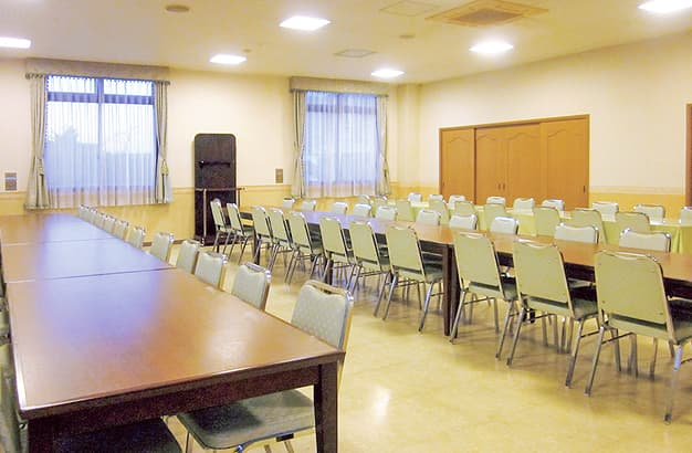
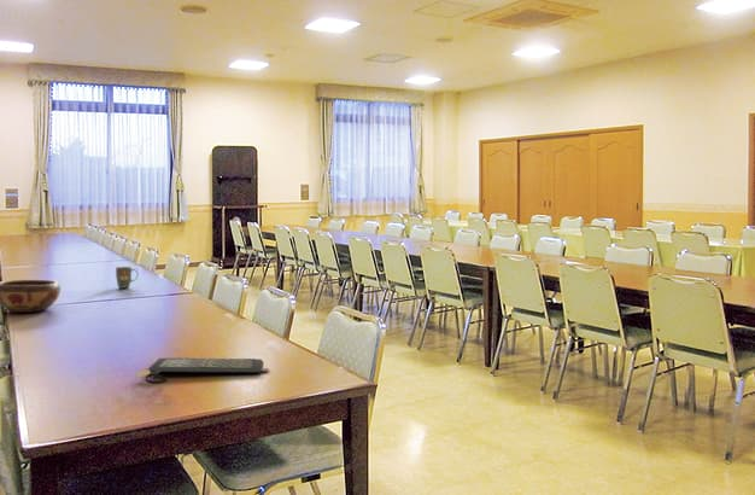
+ mug (127, 276)
+ clutch bag (201, 365)
+ decorative bowl (28, 296)
